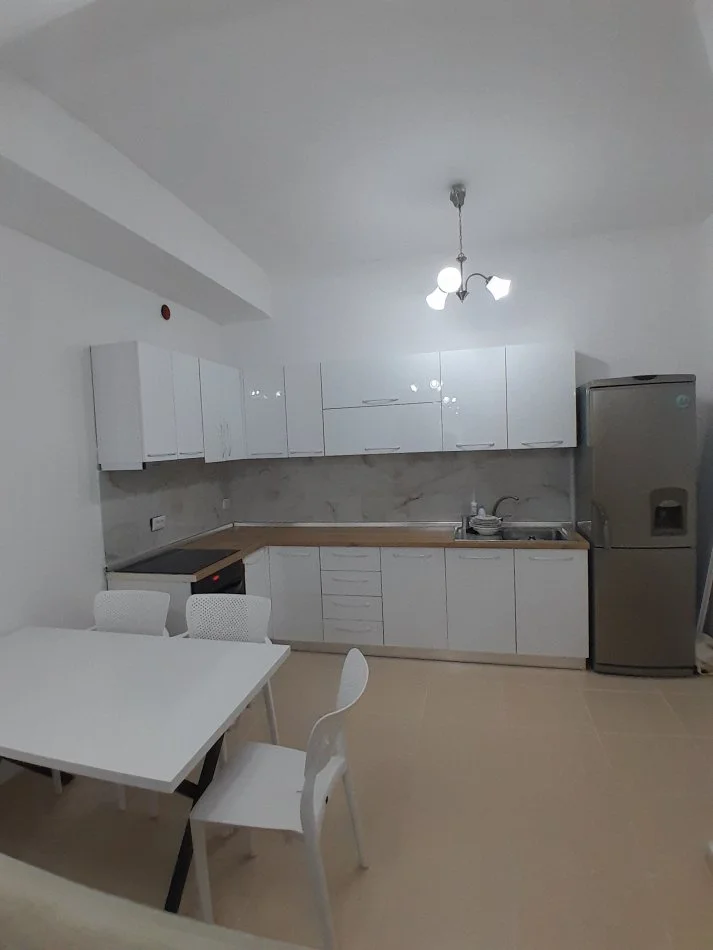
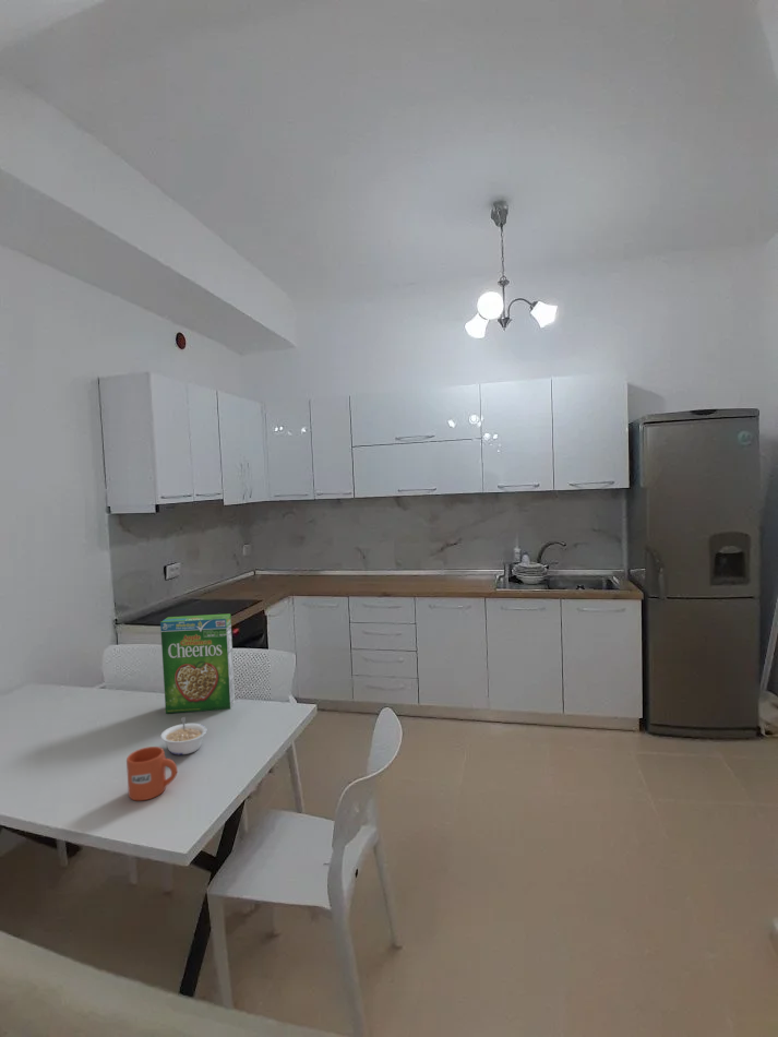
+ mug (153, 772)
+ legume (182, 738)
+ cereal box (199, 661)
